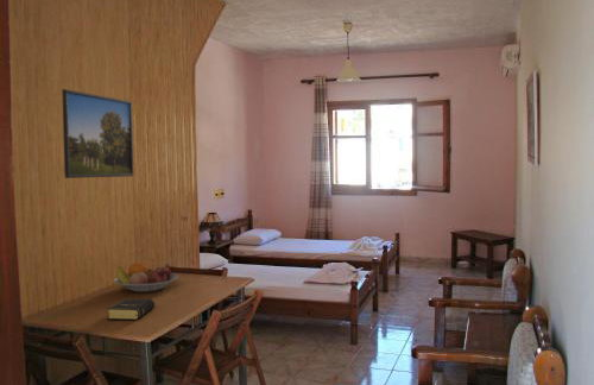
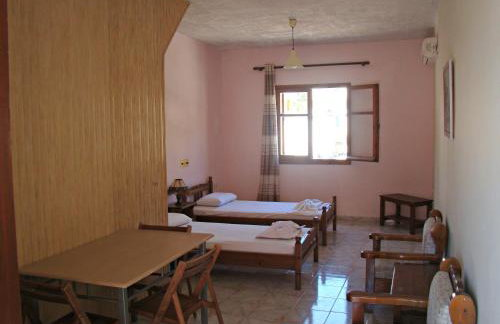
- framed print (101, 137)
- fruit bowl (146, 274)
- book (132, 308)
